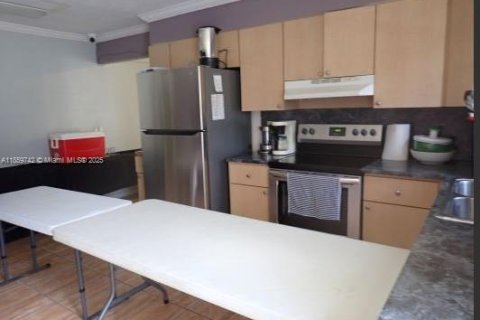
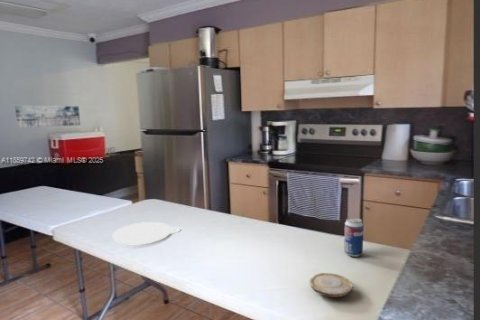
+ wood slice (330, 286)
+ wall art (50, 116)
+ beverage can (353, 237)
+ plate (147, 231)
